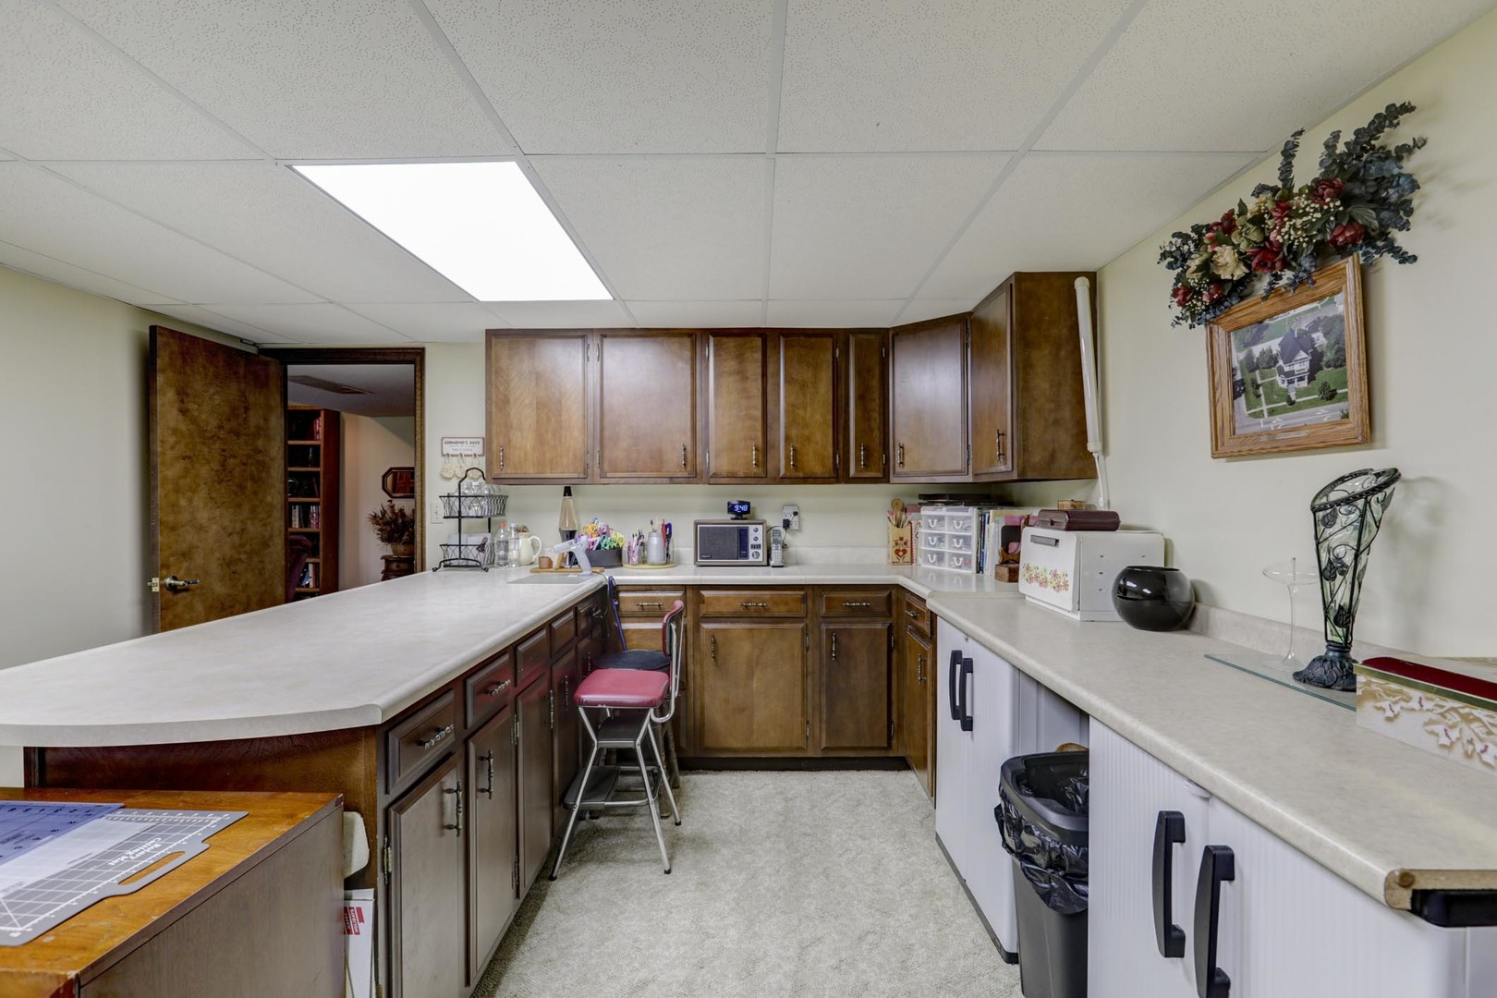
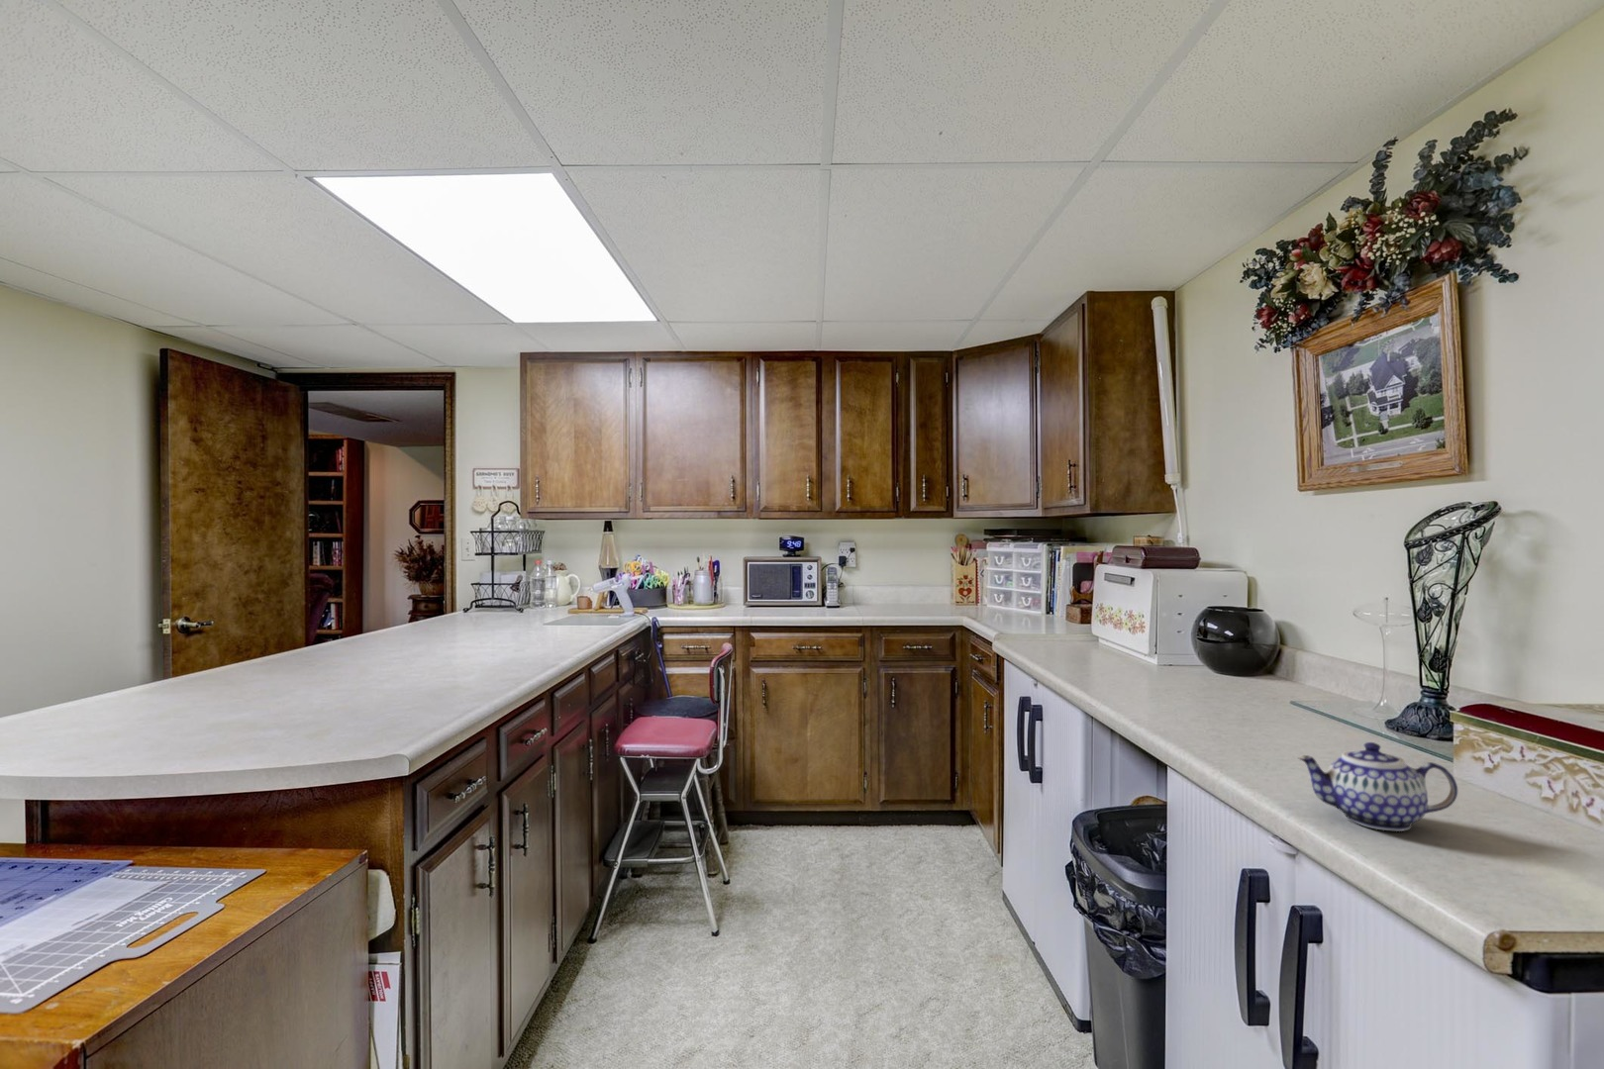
+ teapot (1375, 781)
